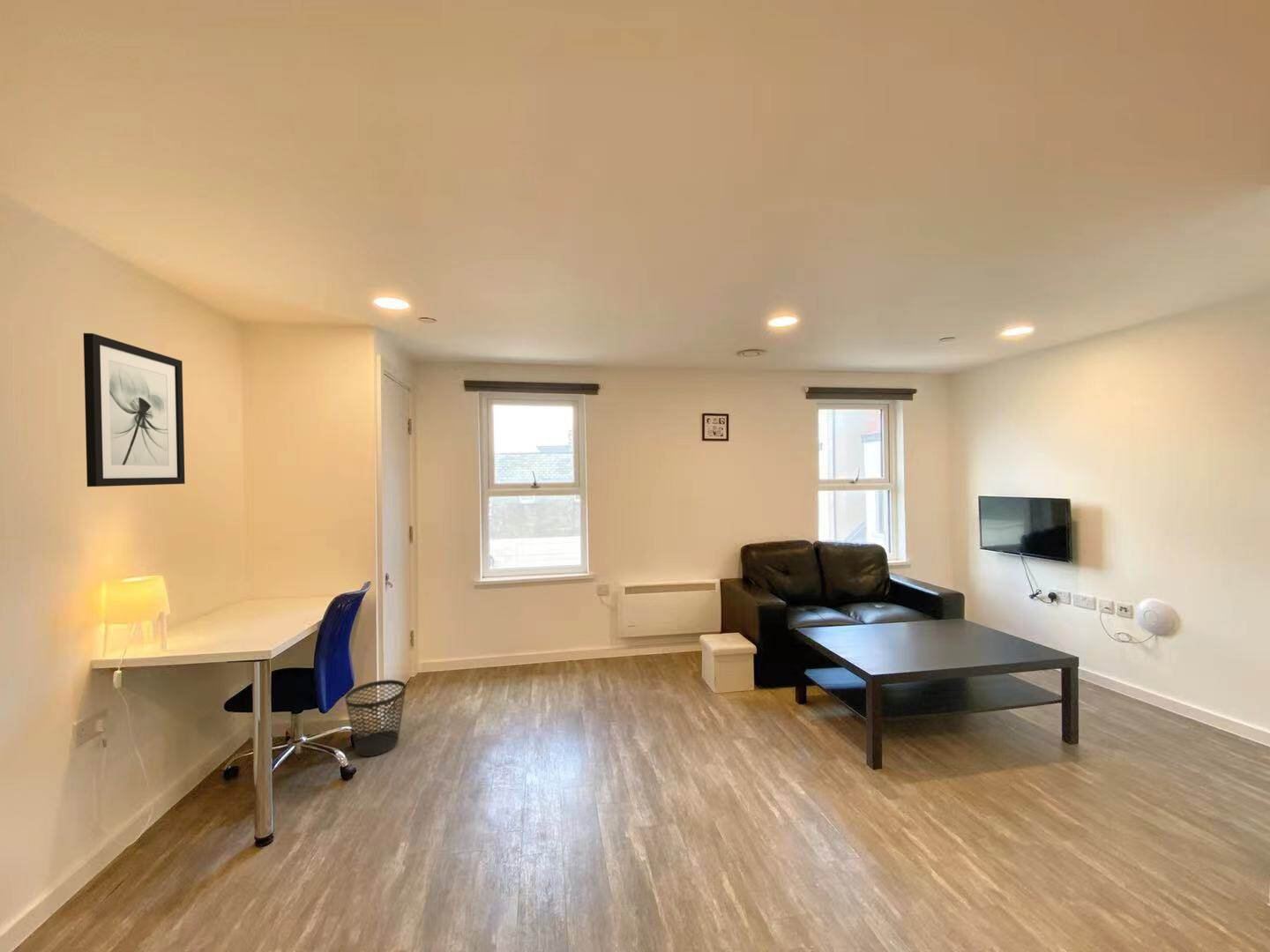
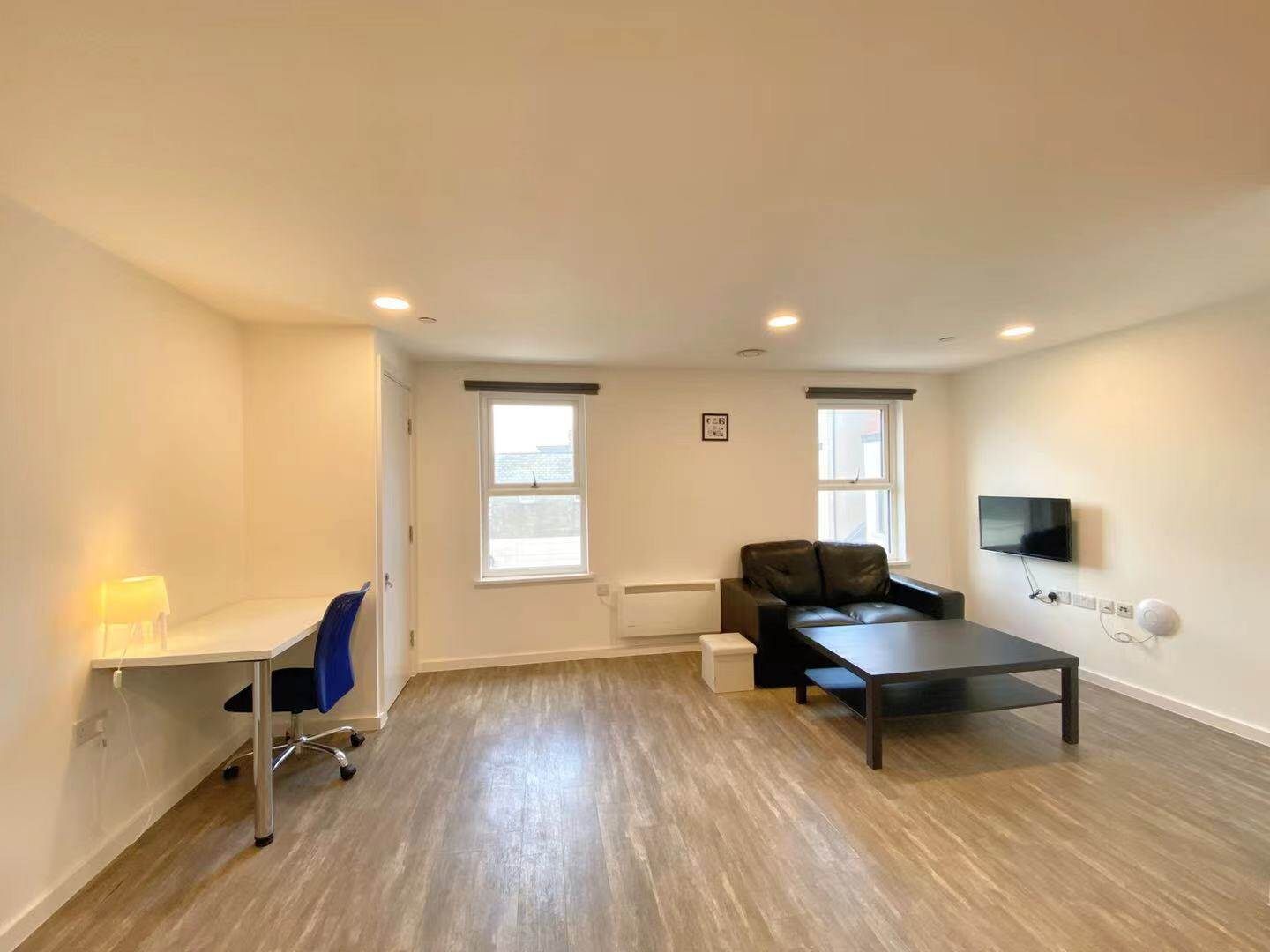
- wall art (139, 416)
- wastebasket (377, 718)
